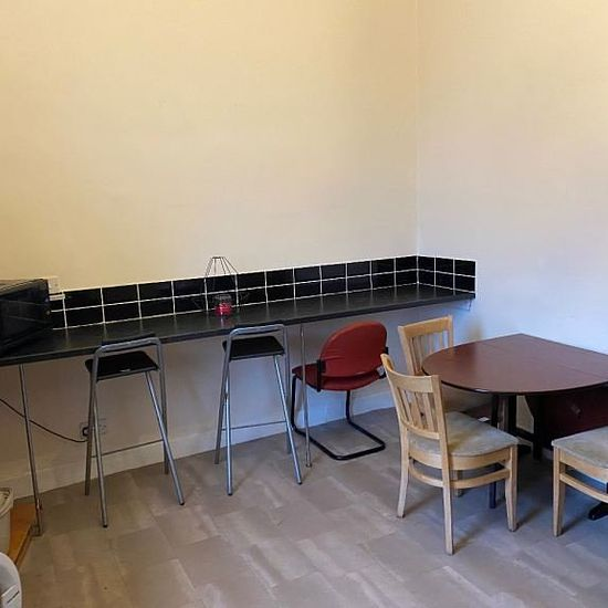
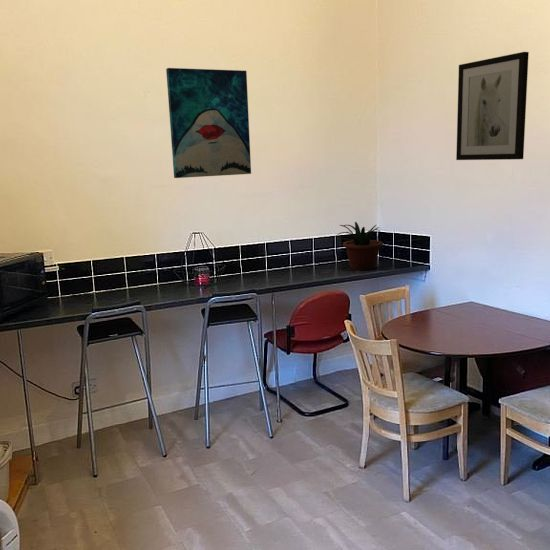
+ wall art (489, 110)
+ potted plant (359, 246)
+ wall art (210, 123)
